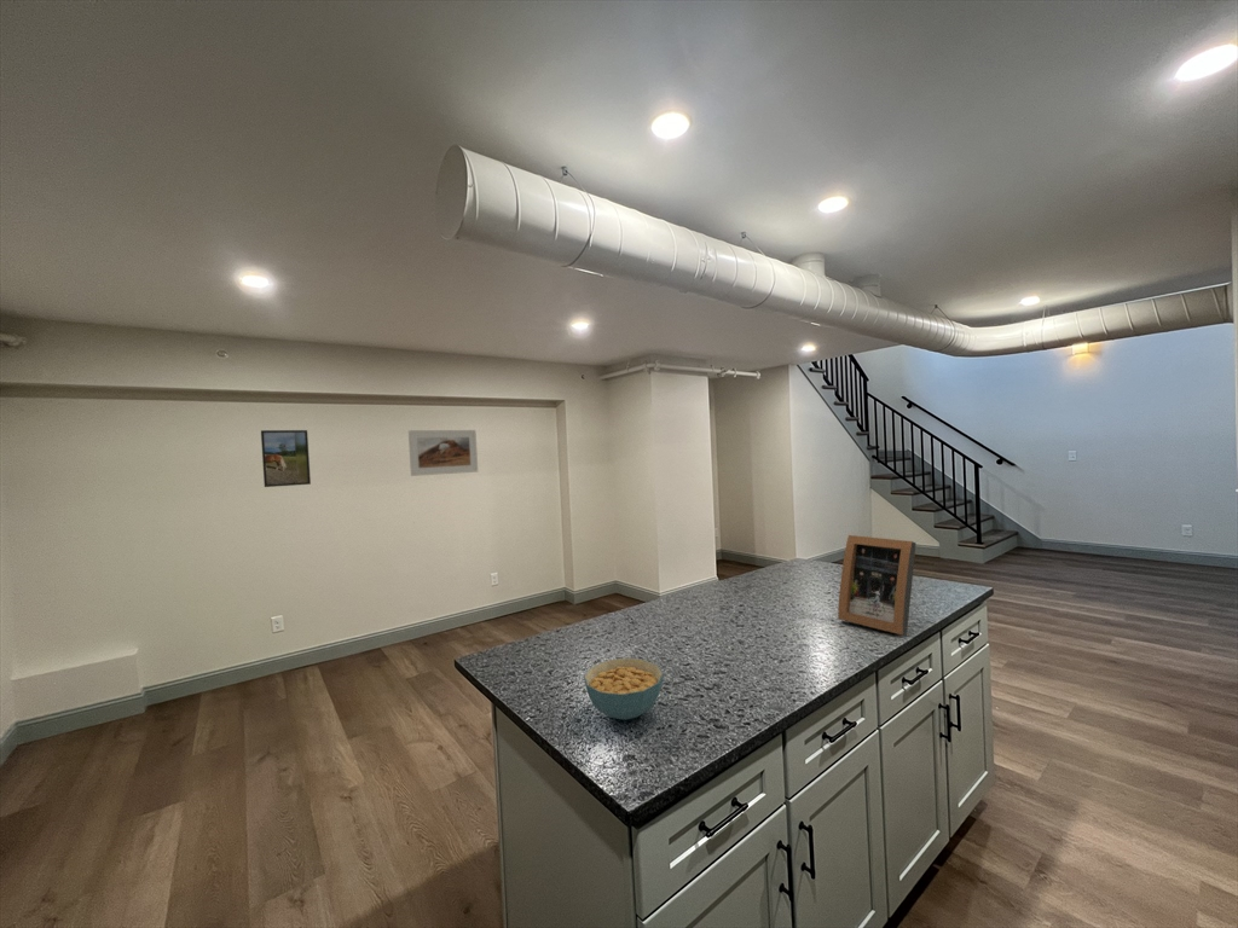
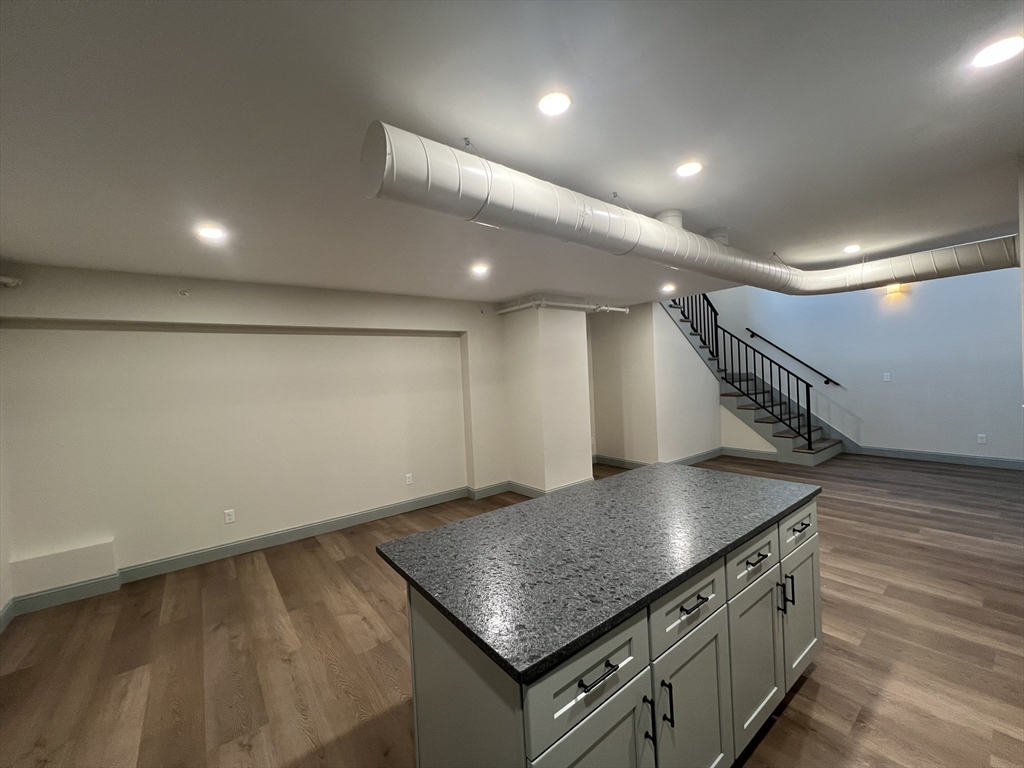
- cereal bowl (624, 694)
- picture frame (881, 579)
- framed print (444, 452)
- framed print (285, 458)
